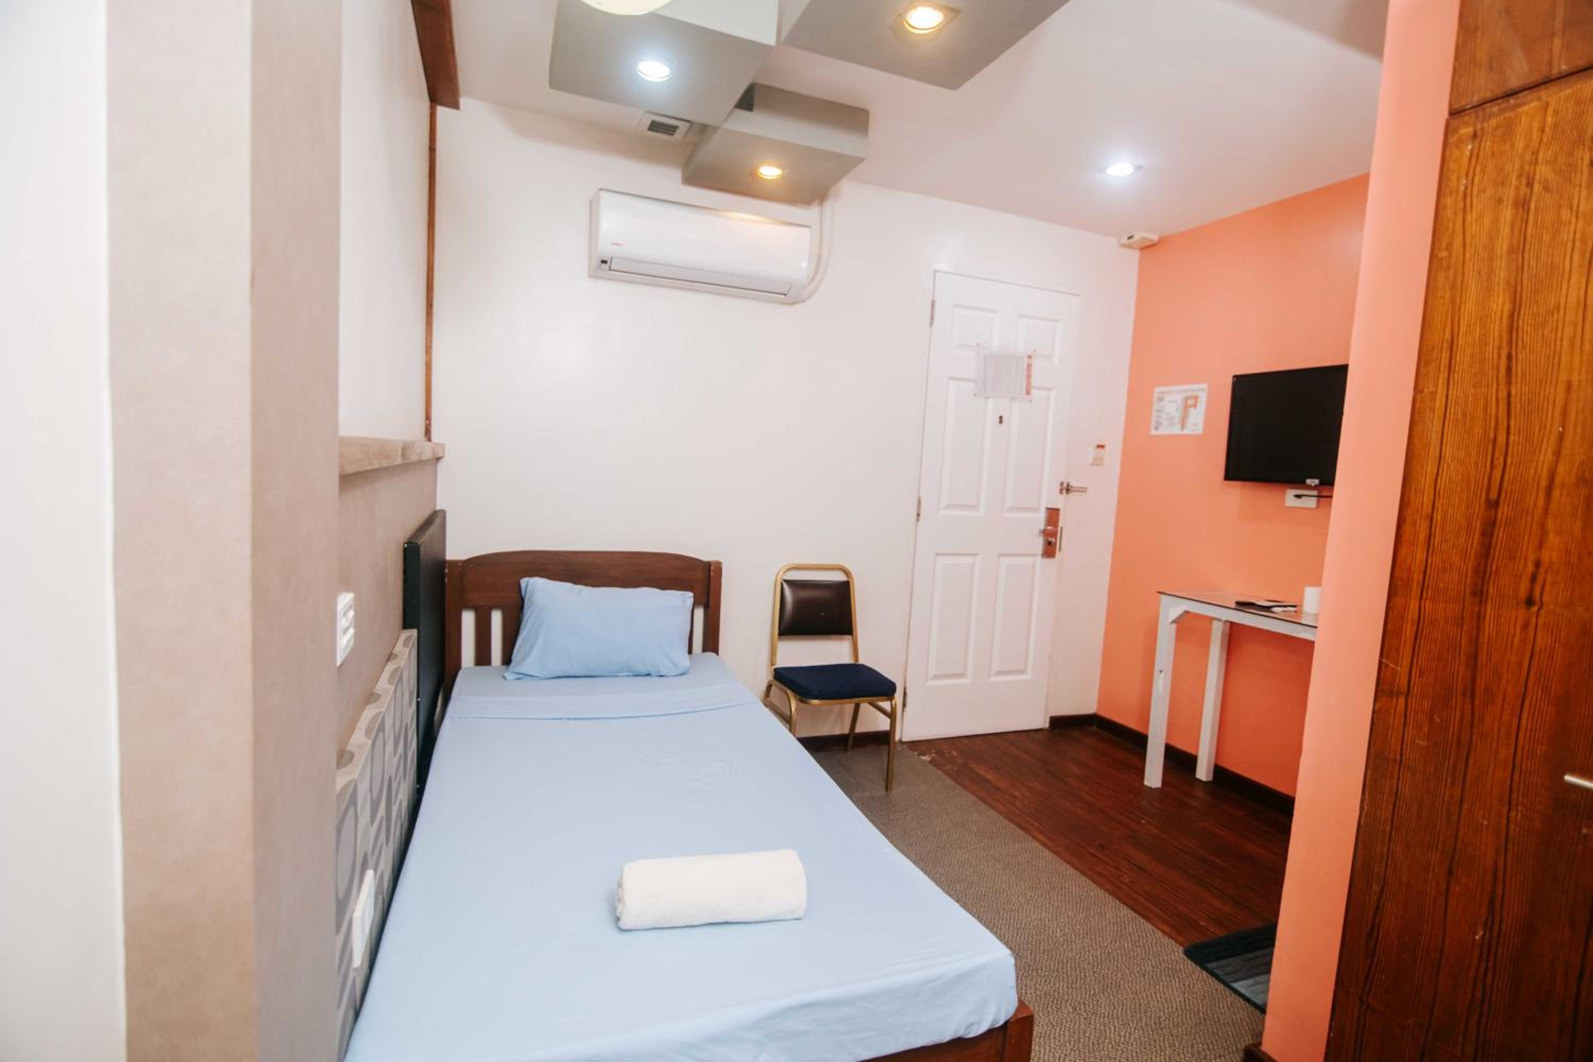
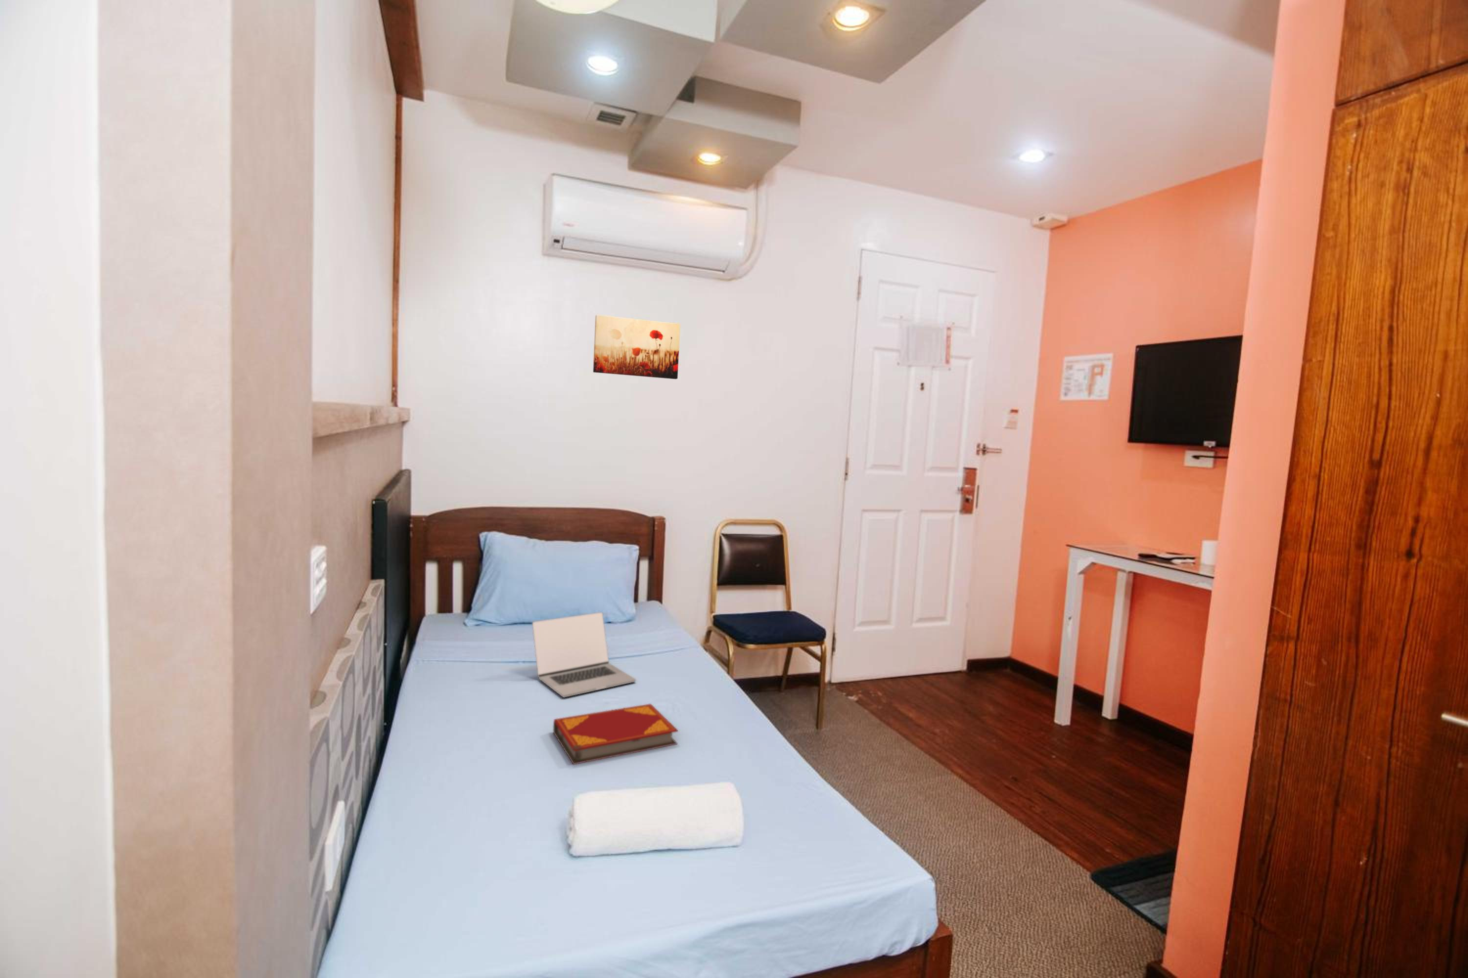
+ hardback book (615, 731)
+ wall art (637, 348)
+ laptop (583, 652)
